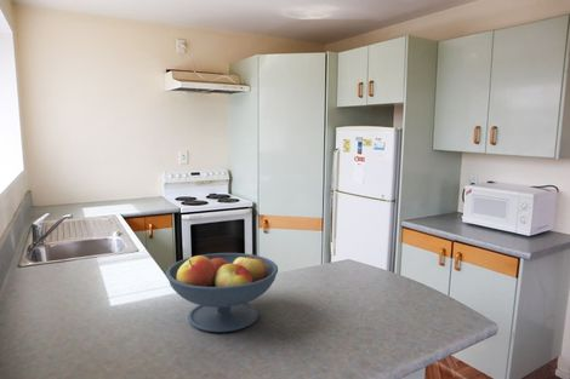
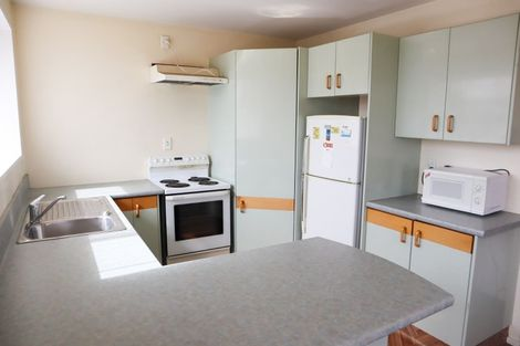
- fruit bowl (223, 283)
